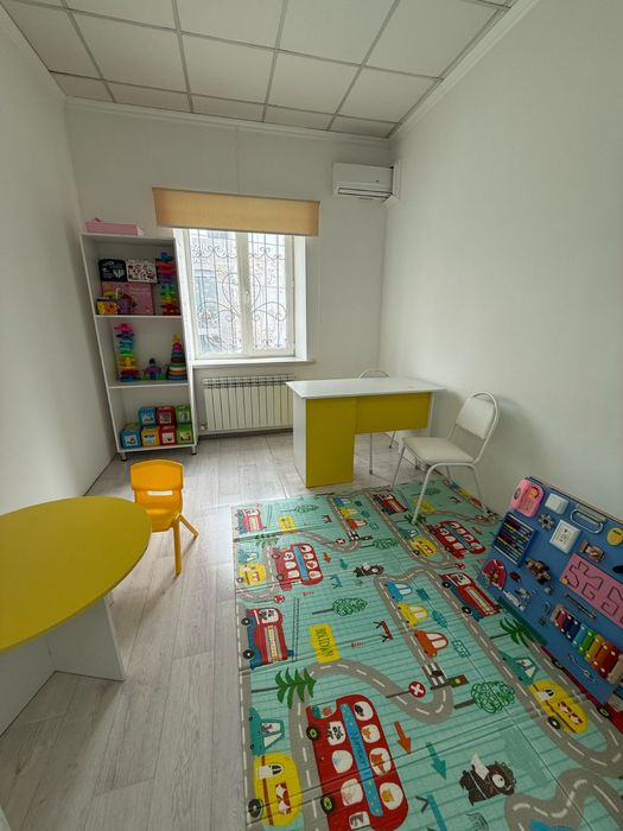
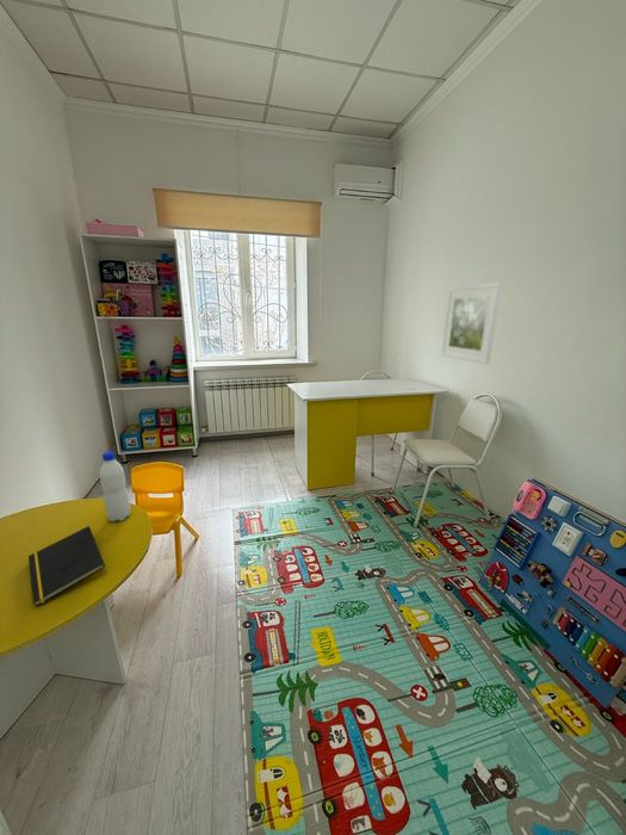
+ notepad (66, 561)
+ water bottle (113, 485)
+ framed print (467, 323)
